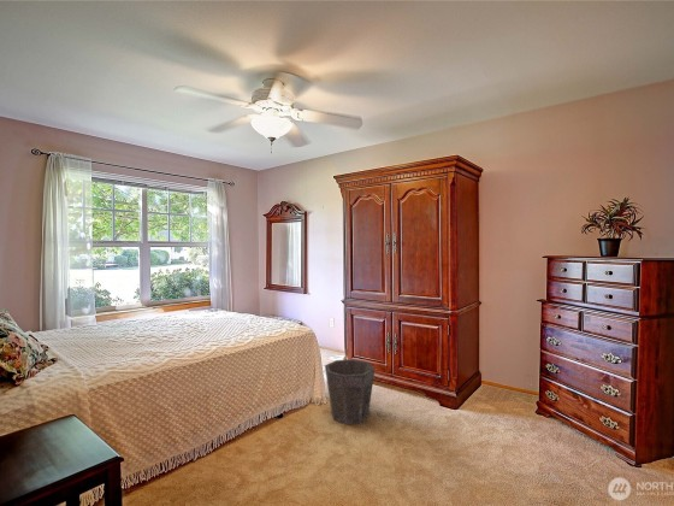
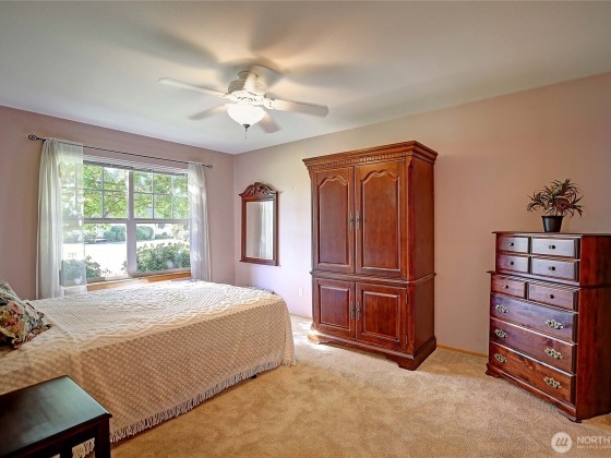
- waste bin (349, 390)
